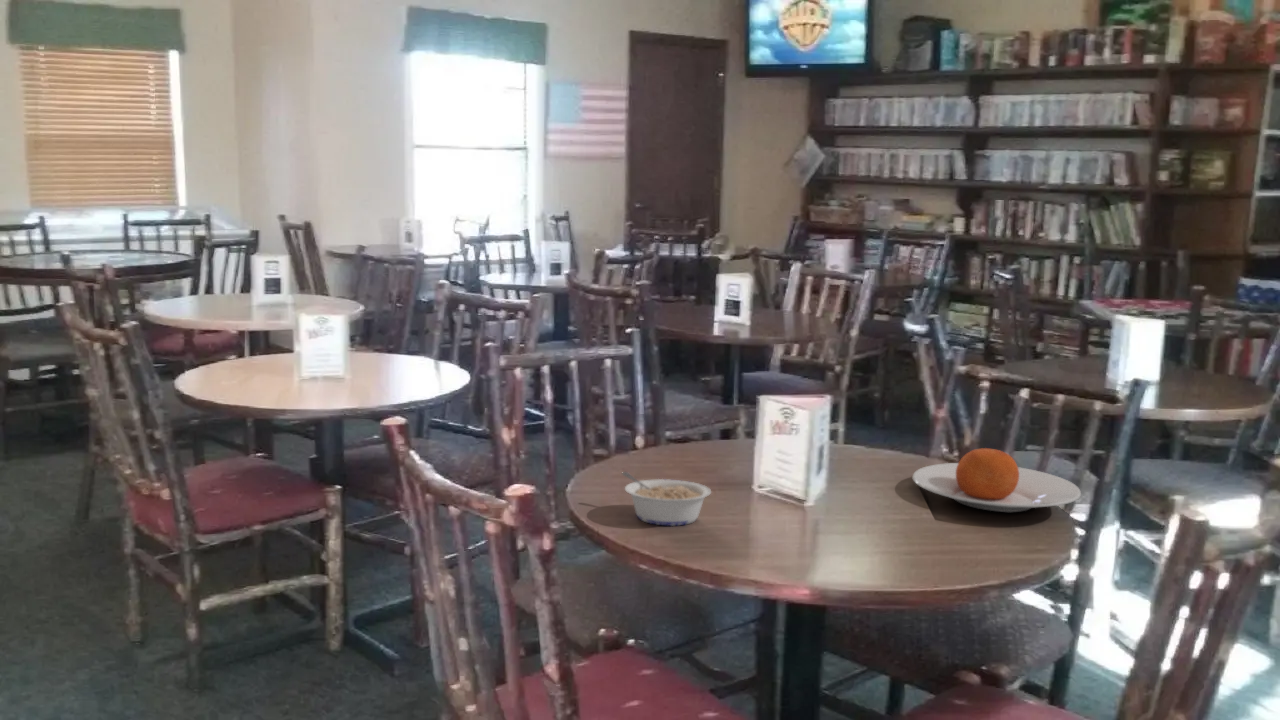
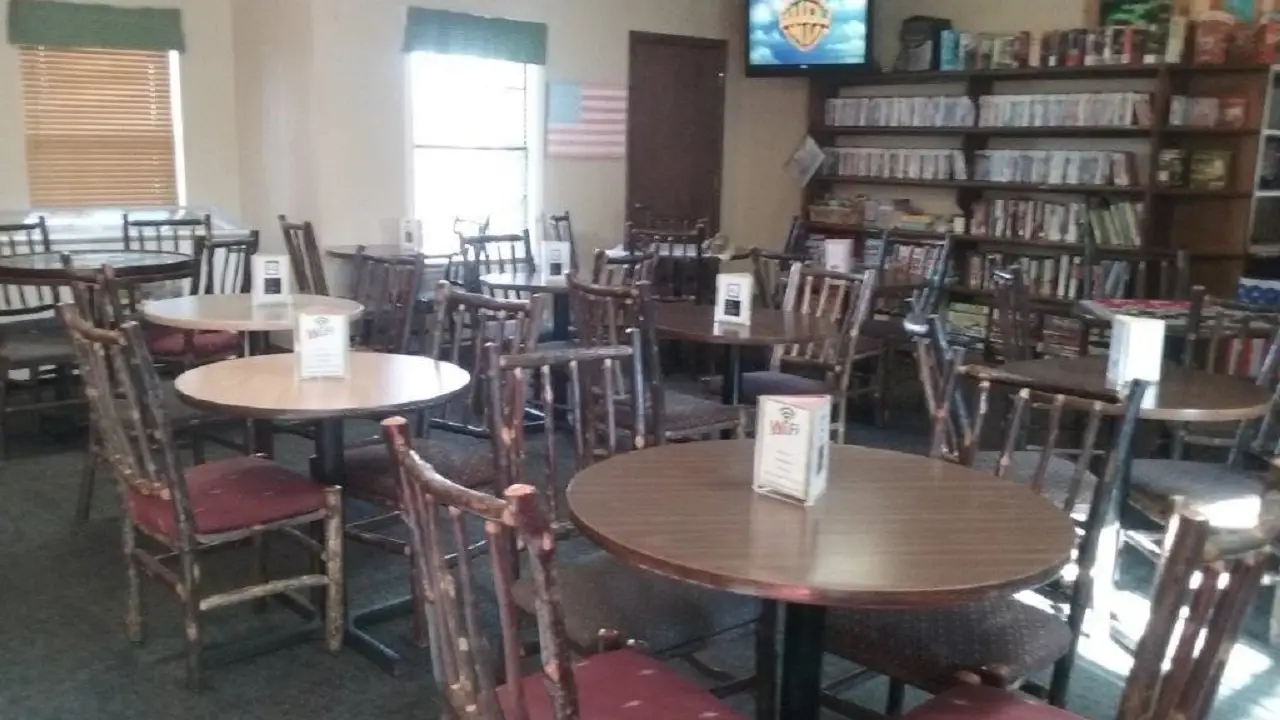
- legume (664, 500)
- plate (995, 477)
